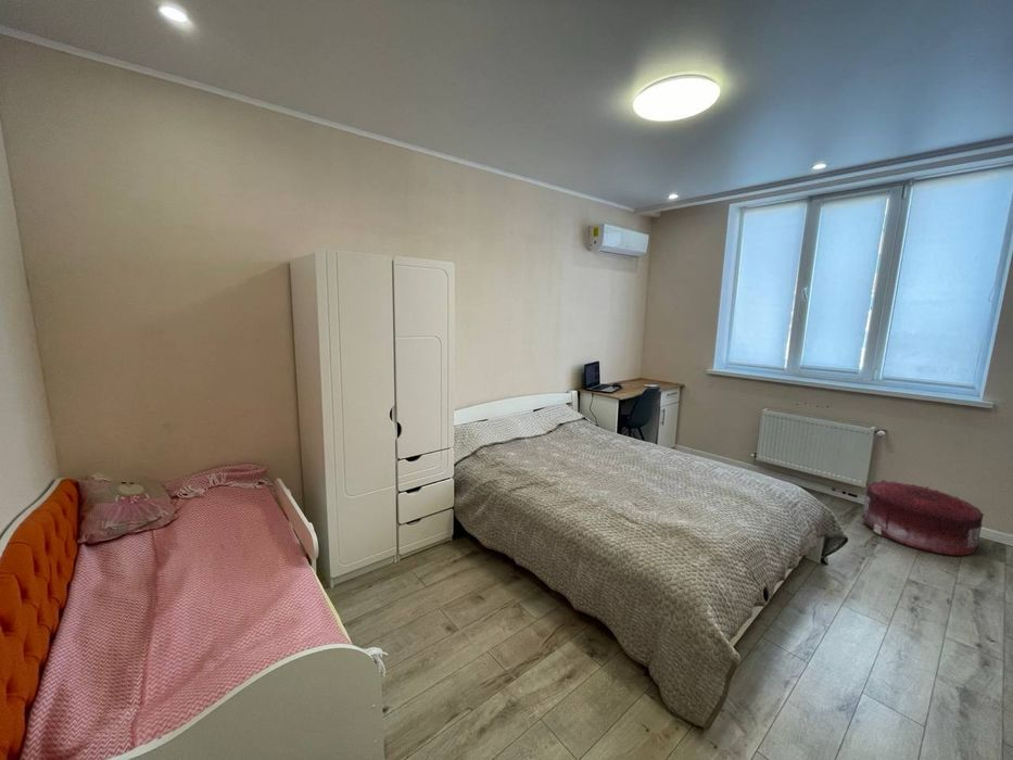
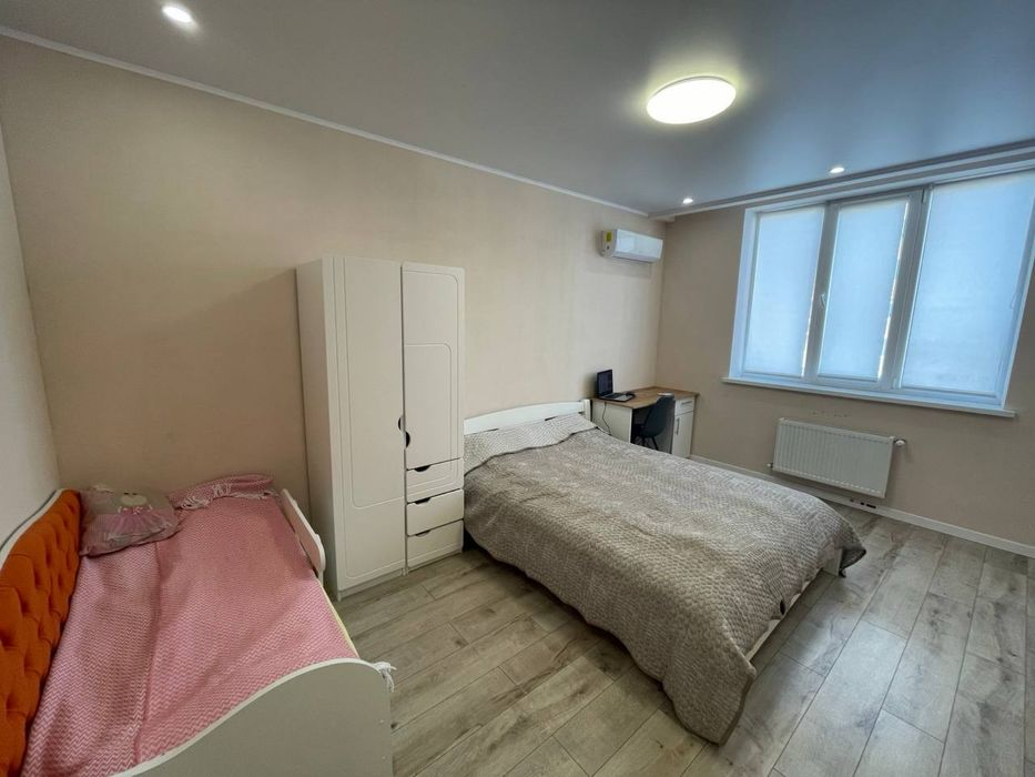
- pouf (919, 512)
